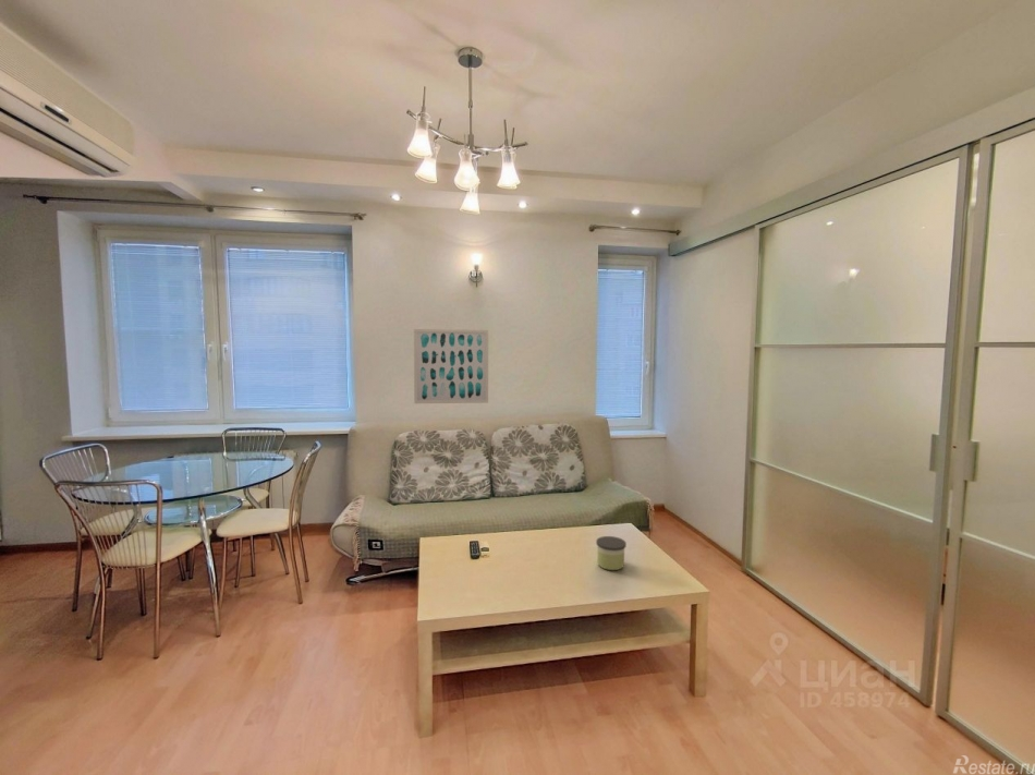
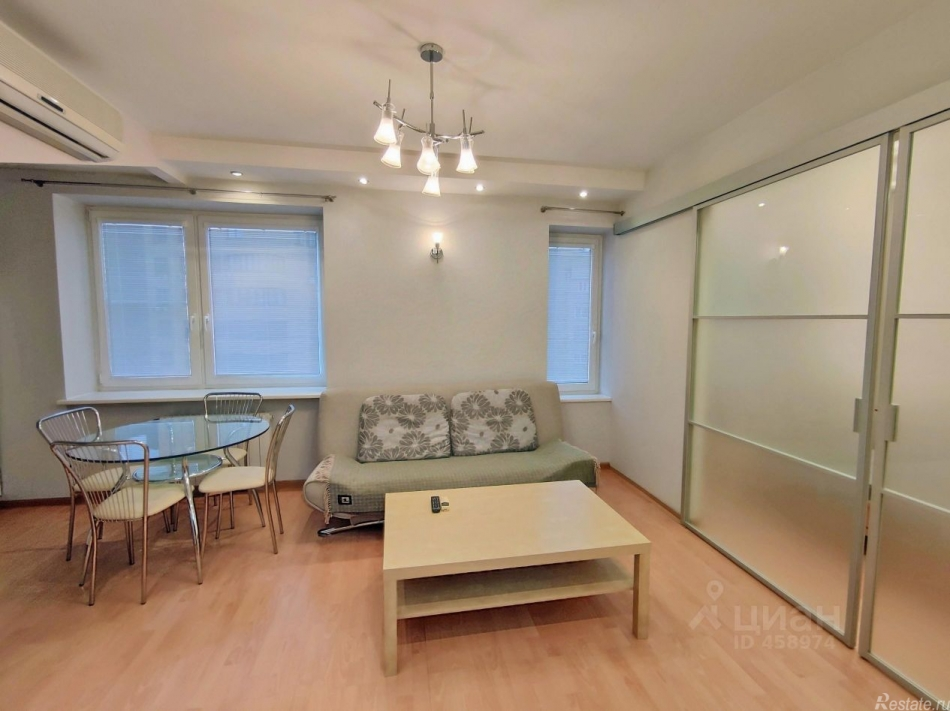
- wall art (451, 366)
- candle (610, 553)
